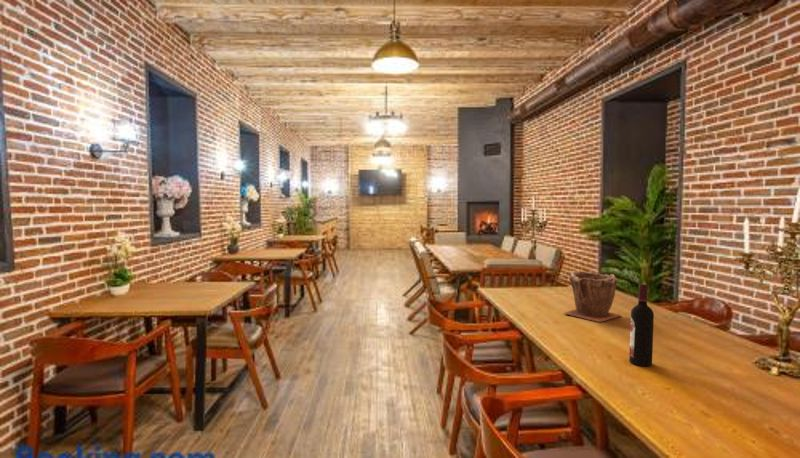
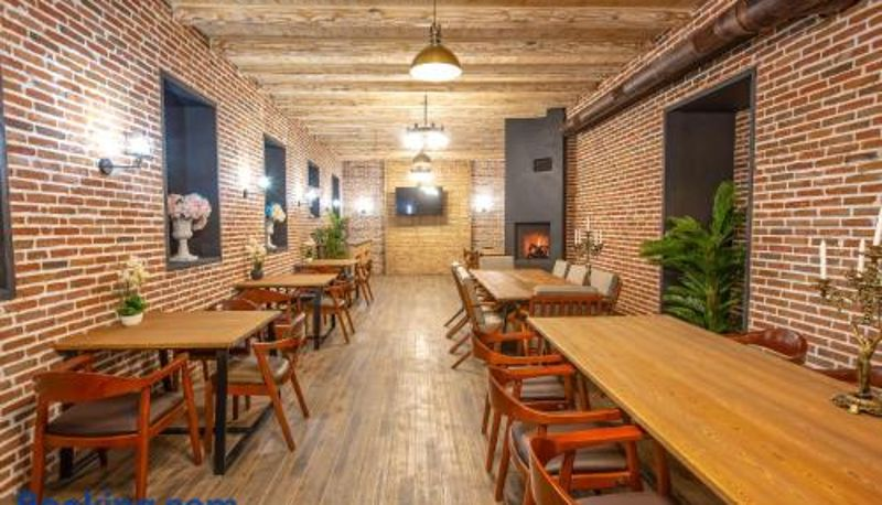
- plant pot (592, 294)
- wine bottle (641, 323)
